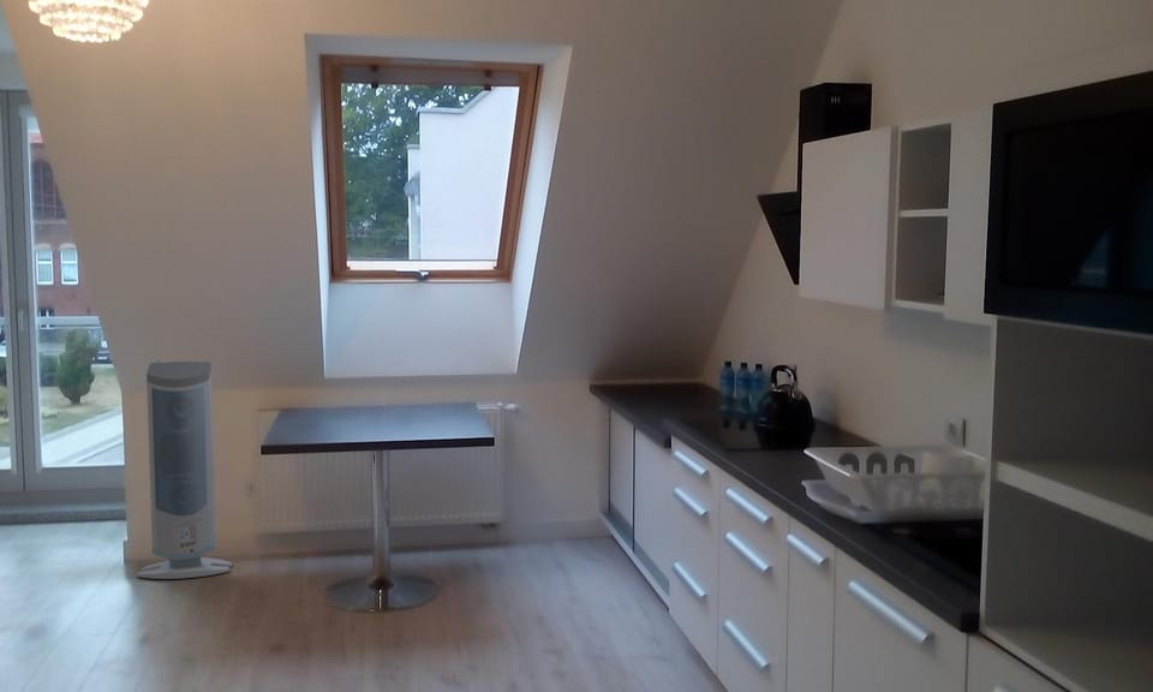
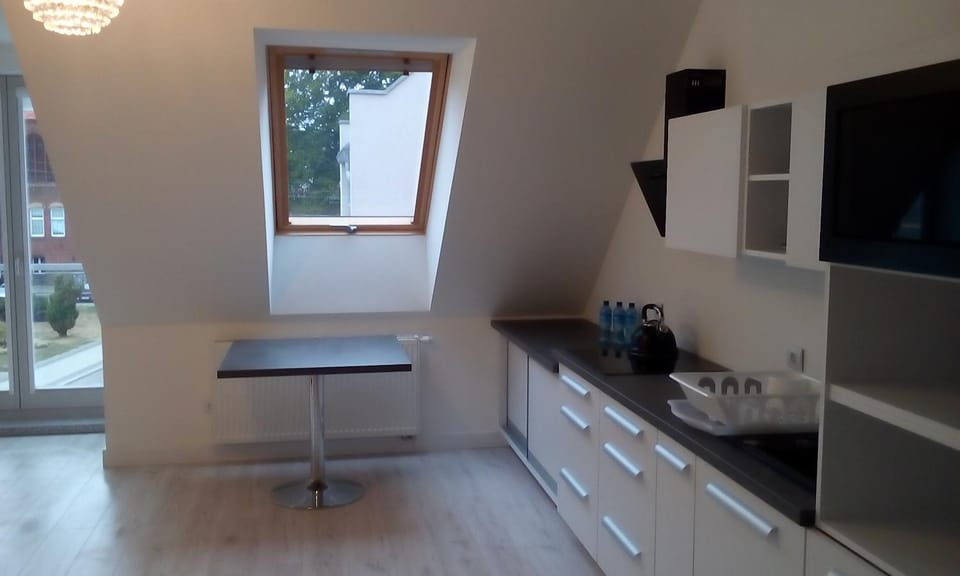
- air purifier (181, 465)
